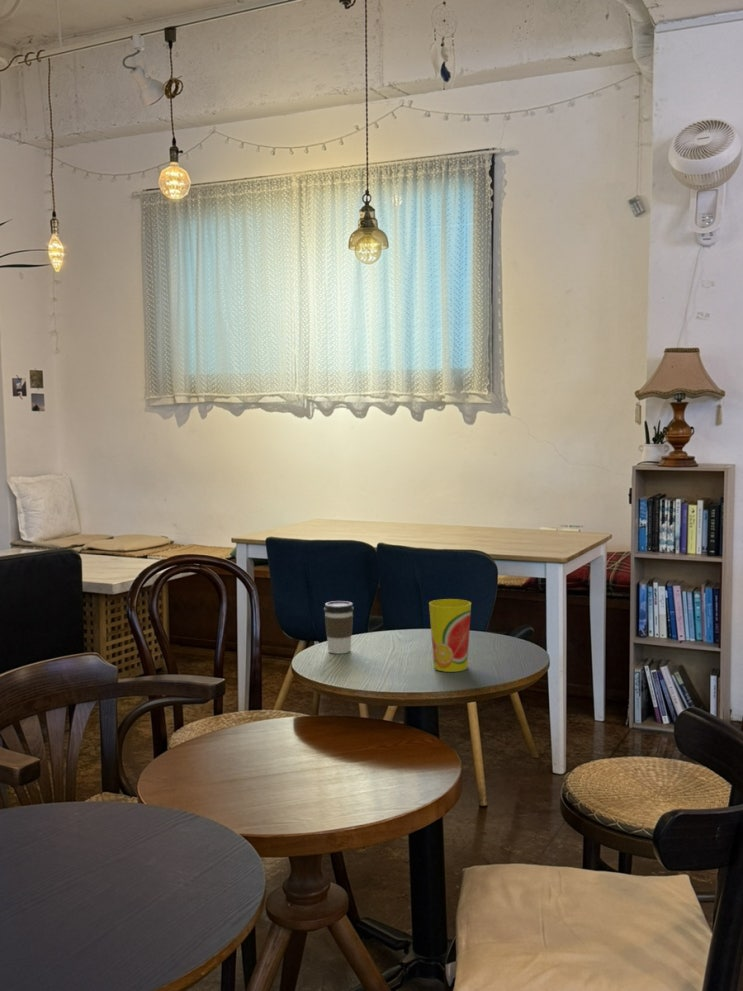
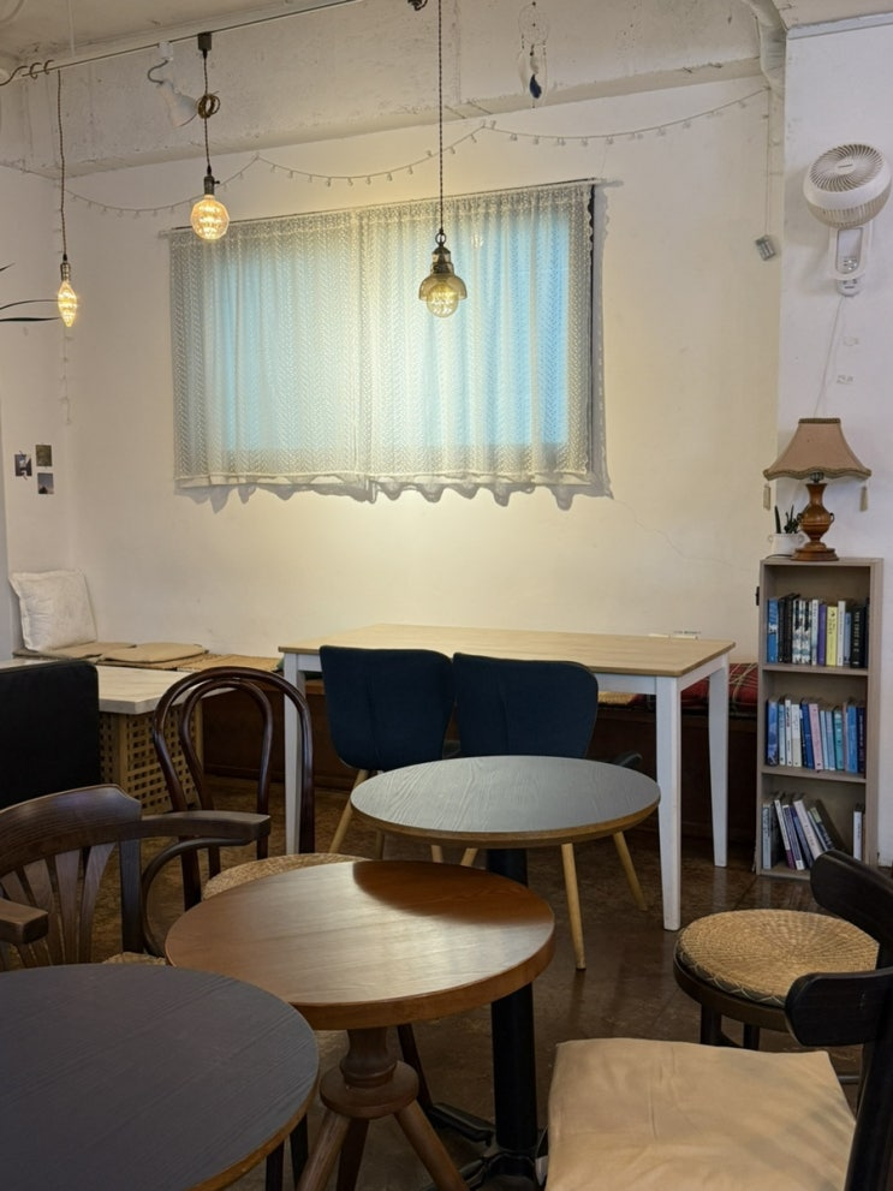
- coffee cup (339, 627)
- cup (450, 635)
